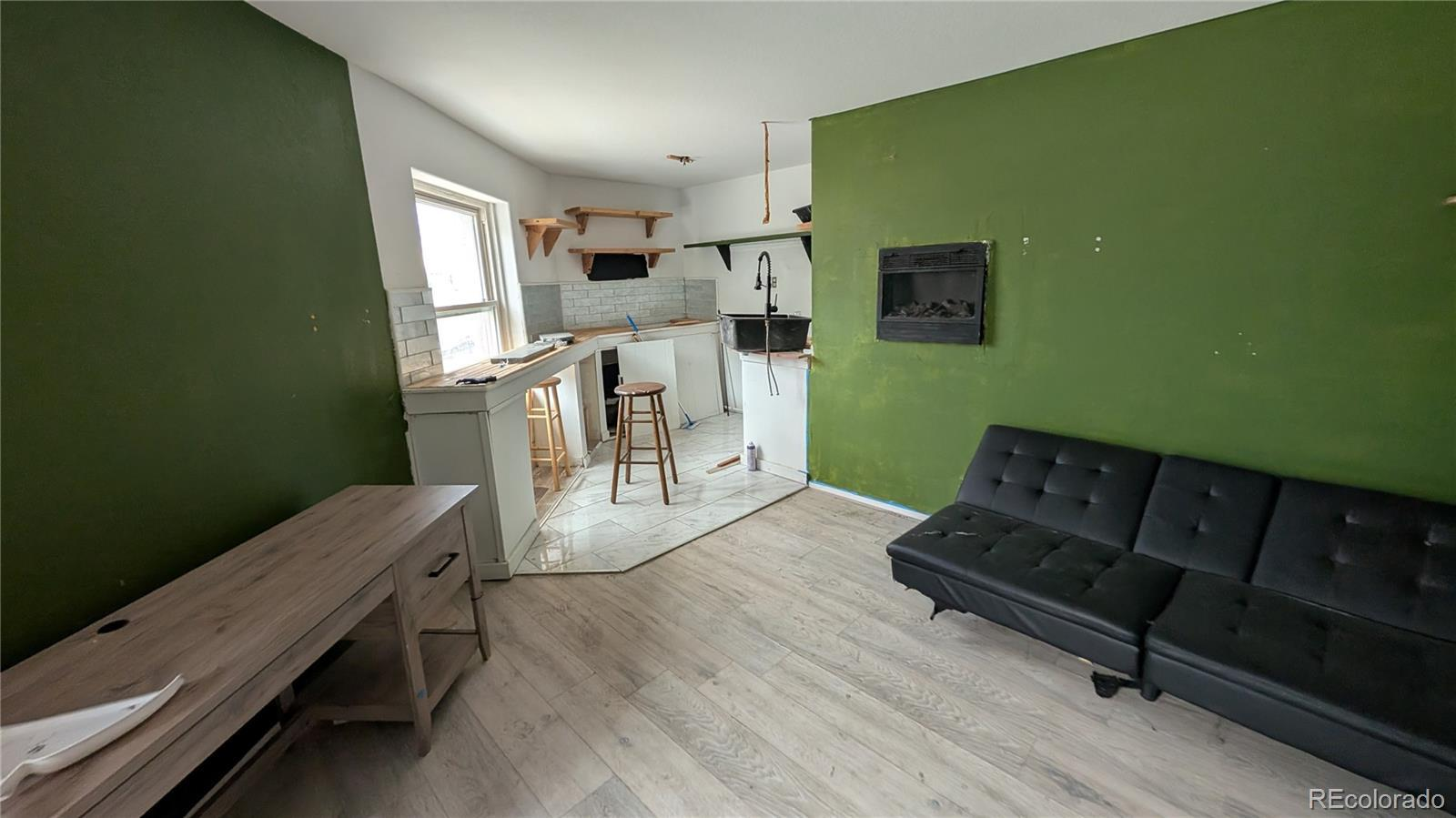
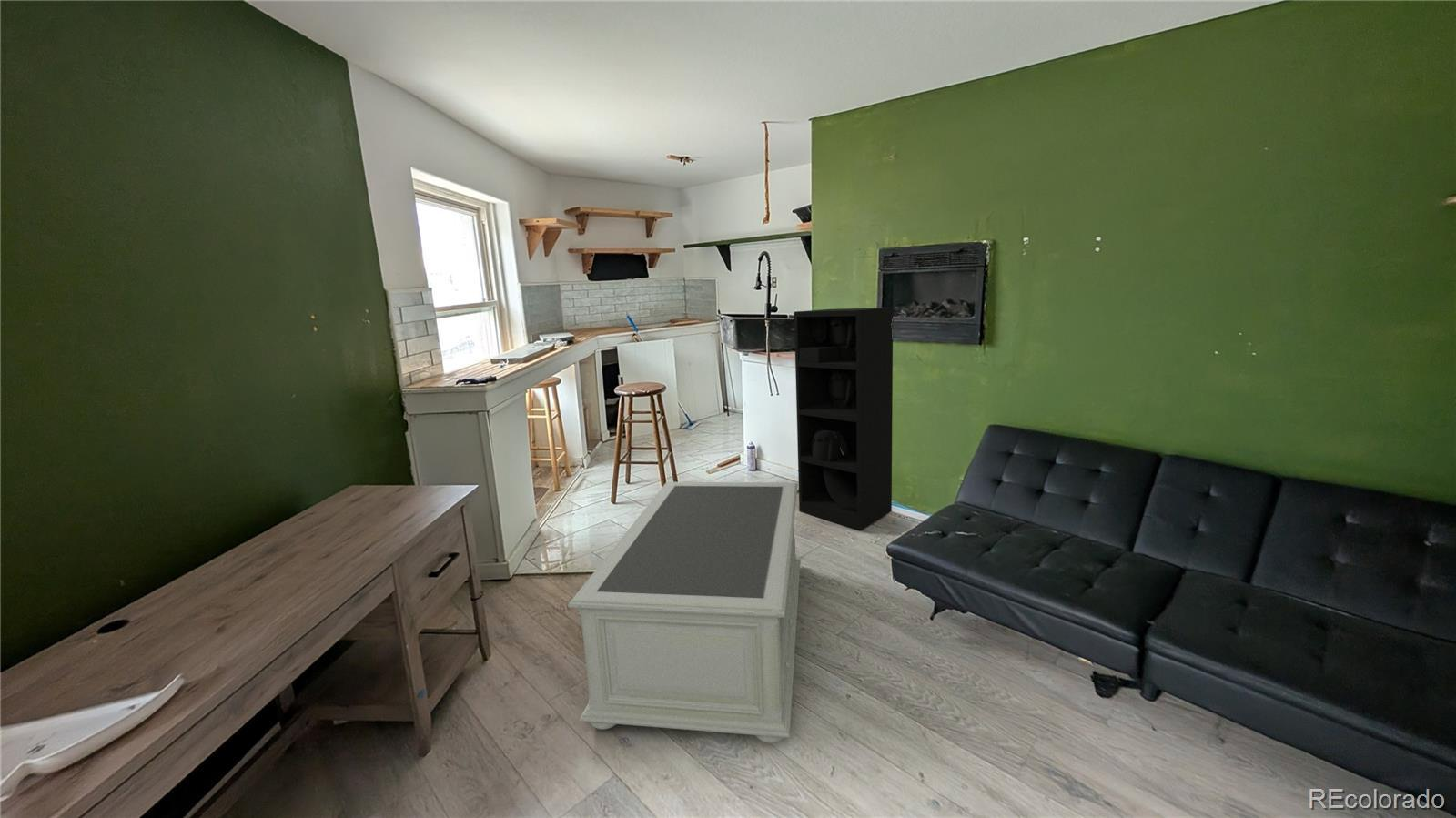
+ coffee table (712, 581)
+ shelving unit (844, 414)
